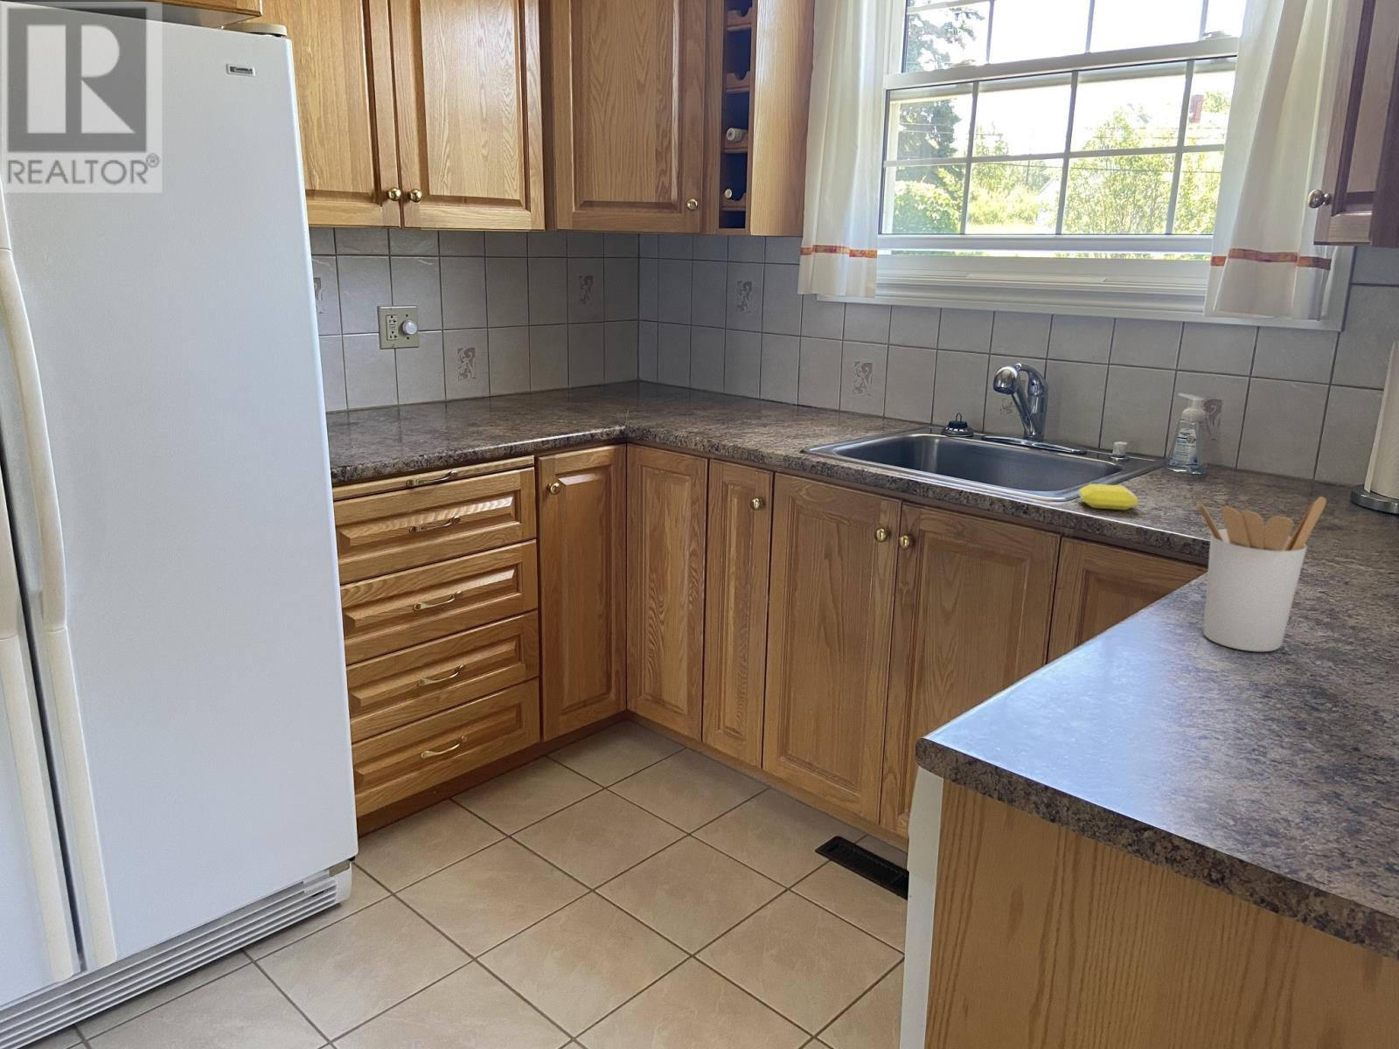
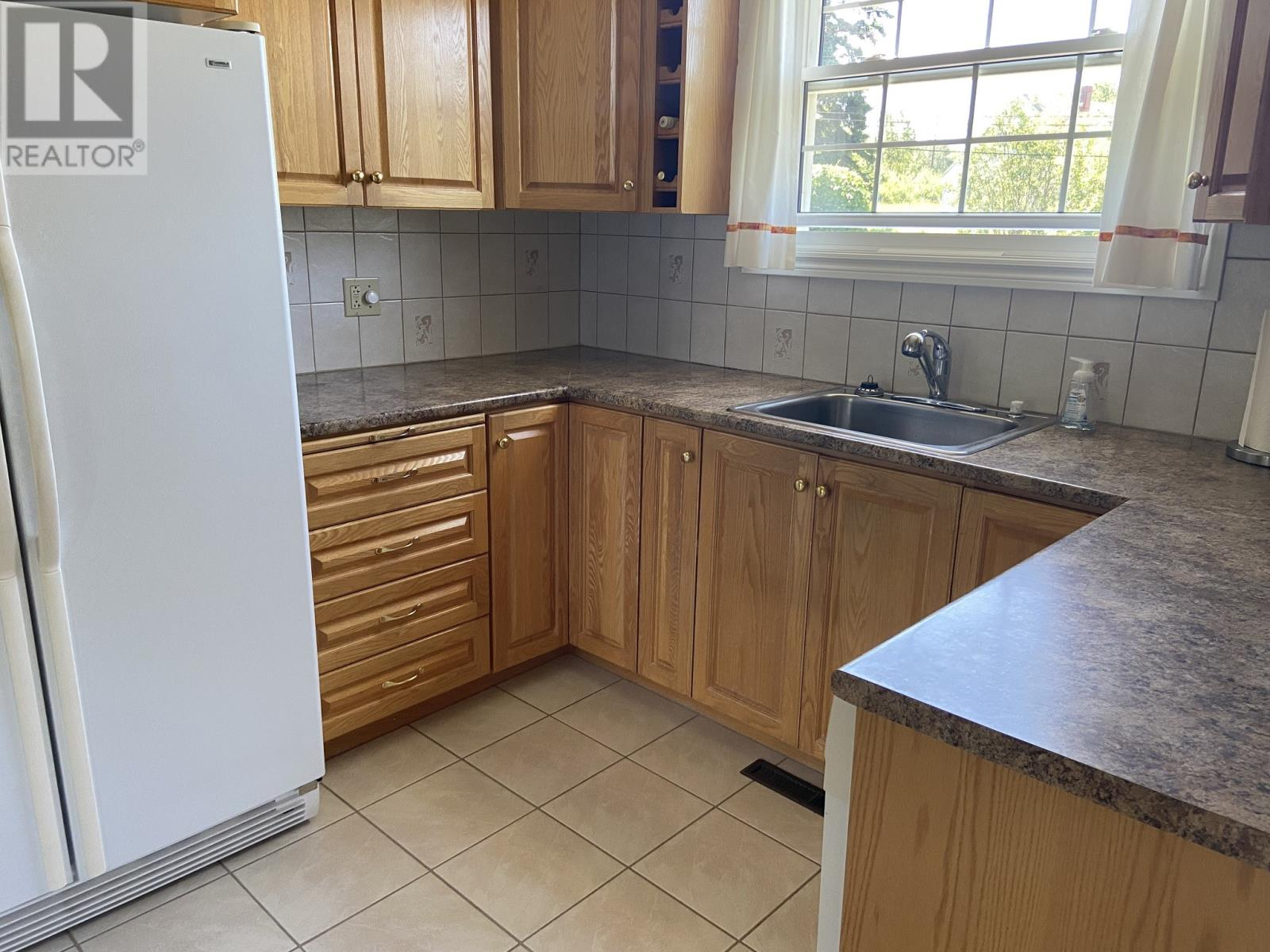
- soap bar (1107, 497)
- utensil holder (1251, 570)
